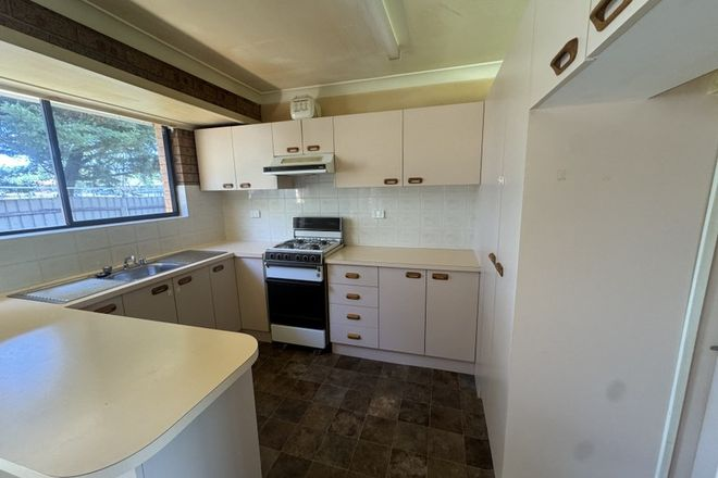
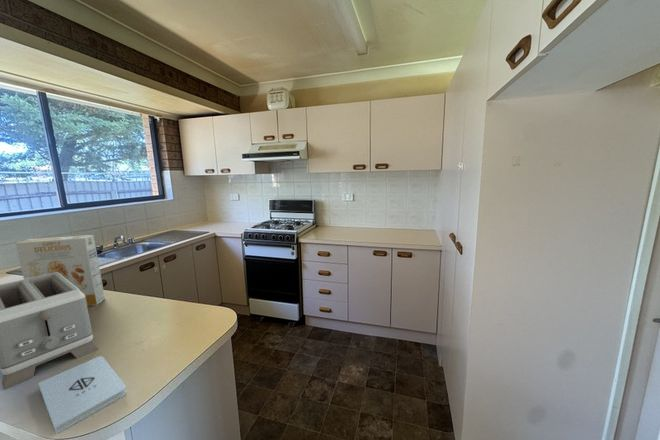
+ cereal box (63, 272)
+ toaster (38, 320)
+ notepad (82, 388)
